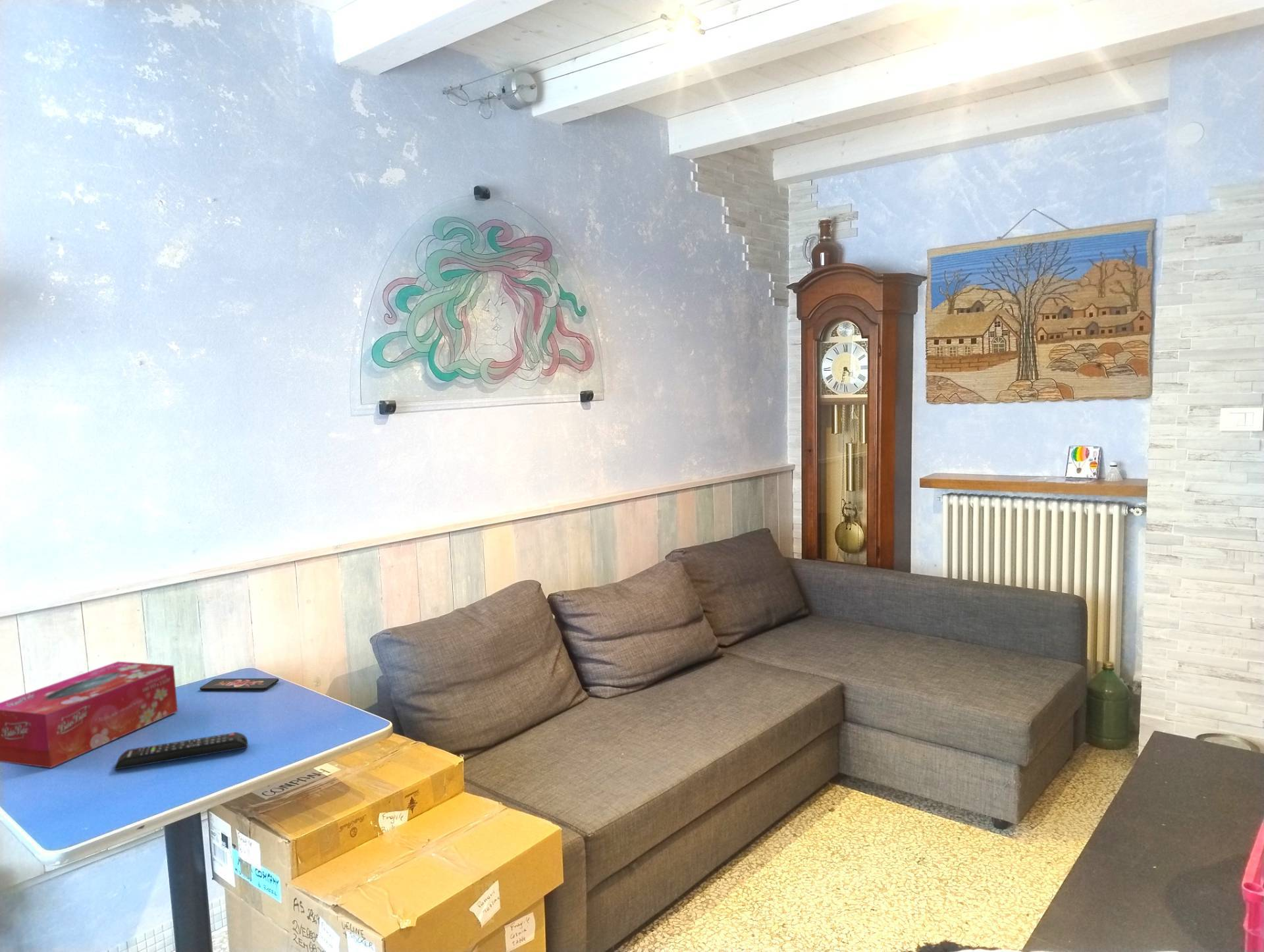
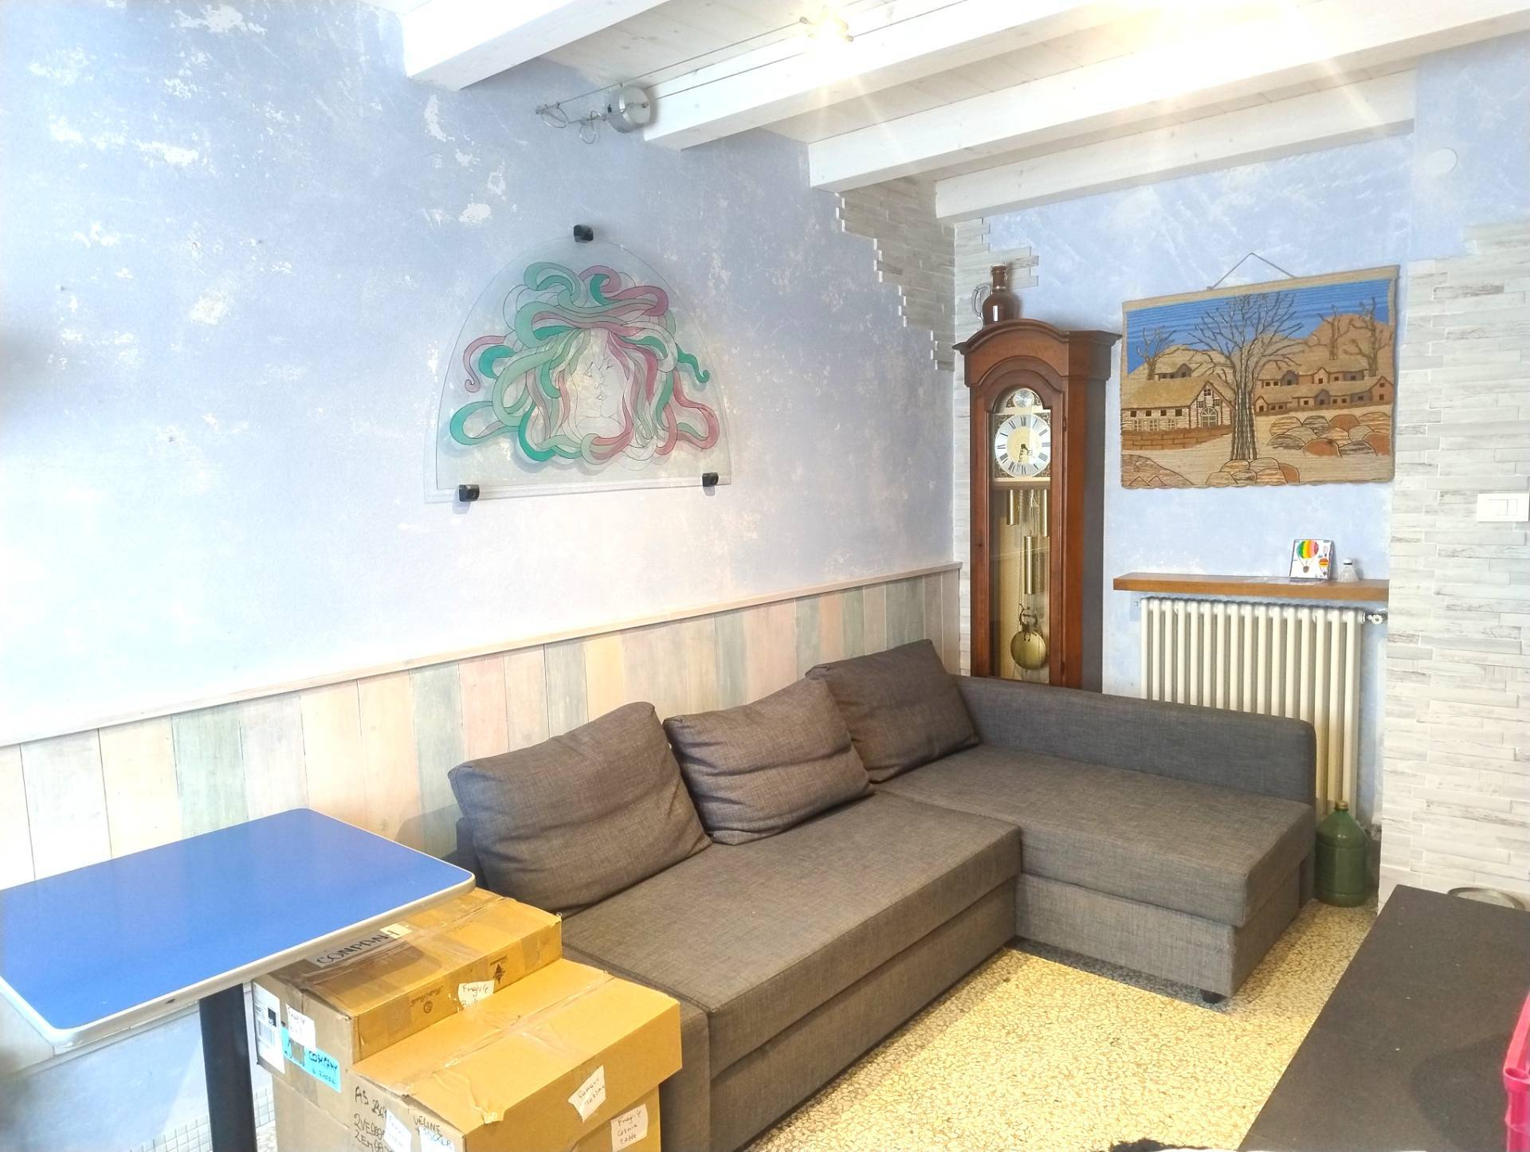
- smartphone (240, 684)
- tissue box (87, 710)
- remote control (182, 751)
